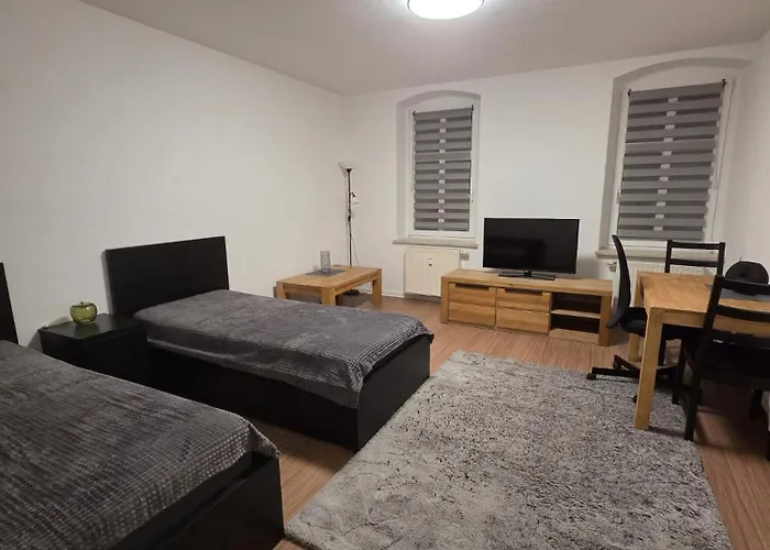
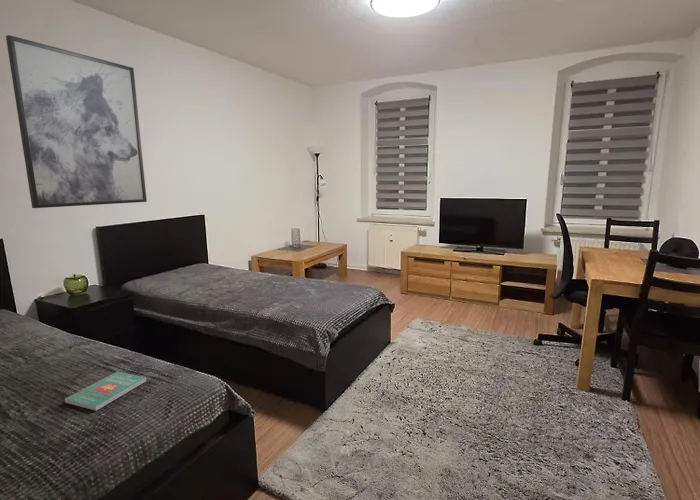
+ wall art (87, 131)
+ book (107, 389)
